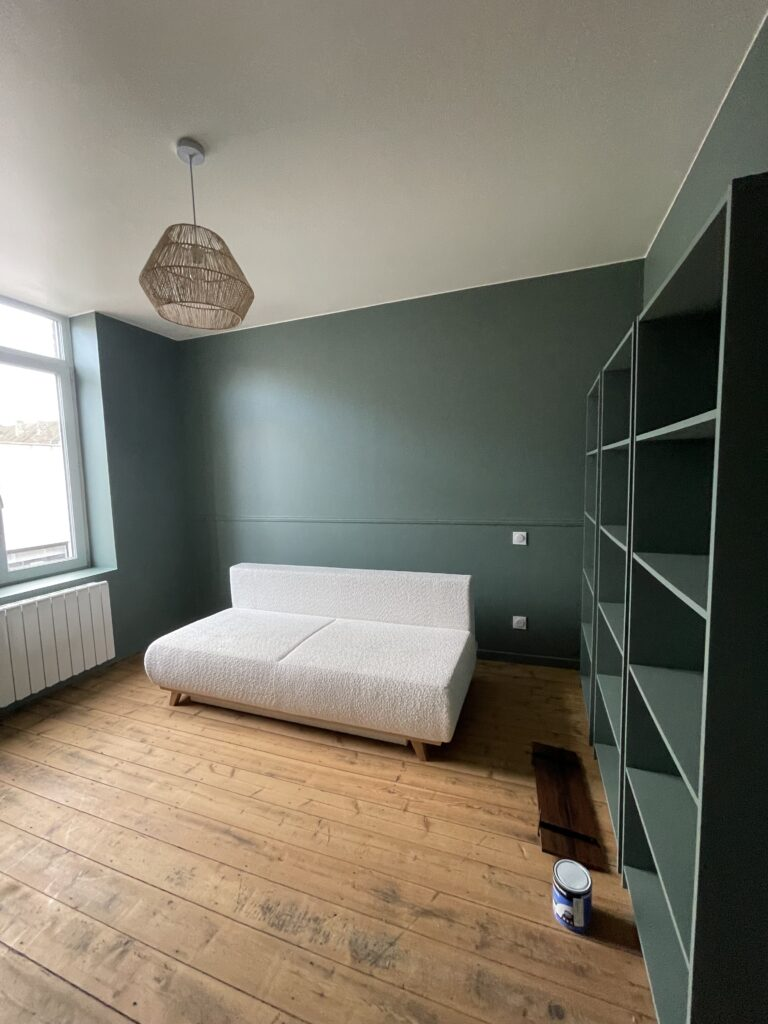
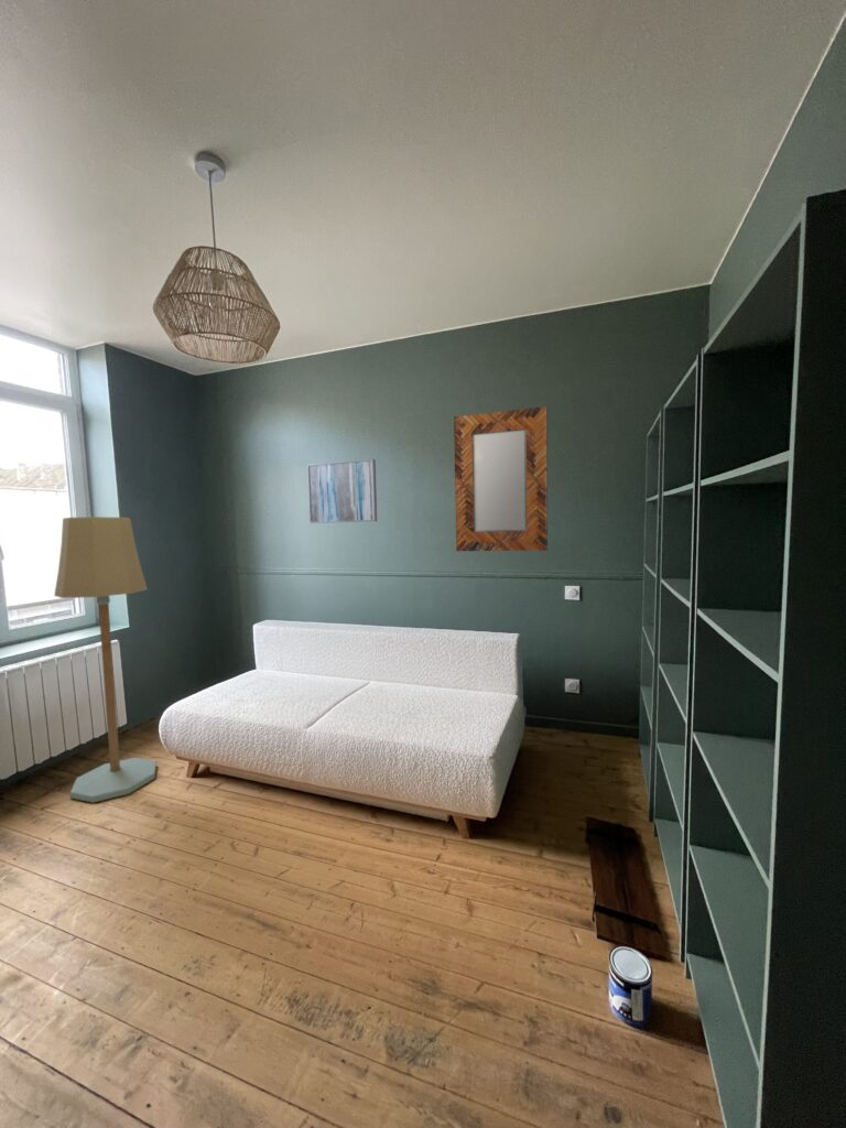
+ home mirror (499, 481)
+ floor lamp (107, 652)
+ wall art (341, 492)
